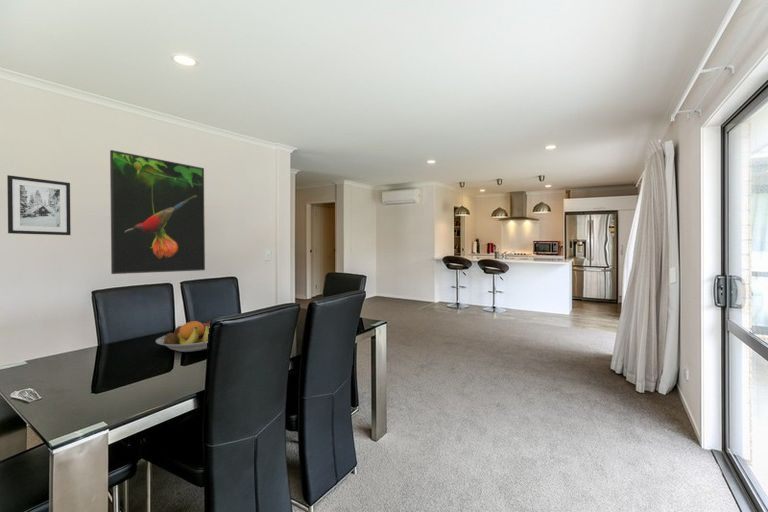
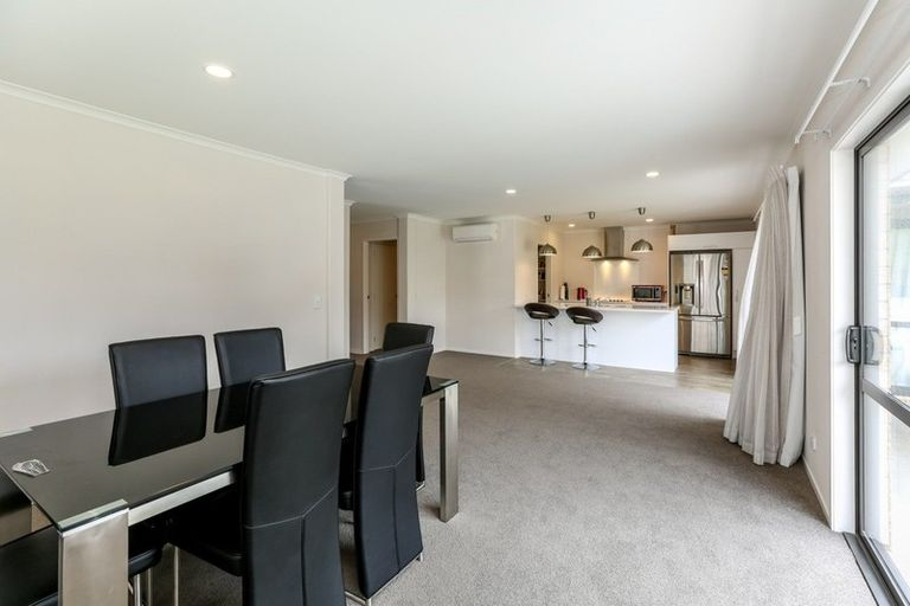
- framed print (162, 216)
- fruit bowl (194, 333)
- wall art (40, 206)
